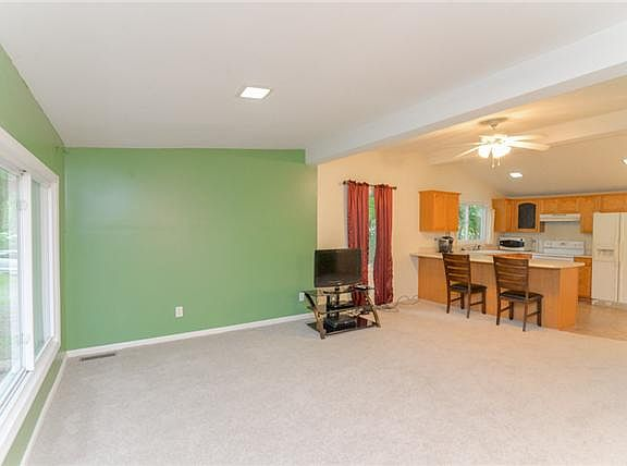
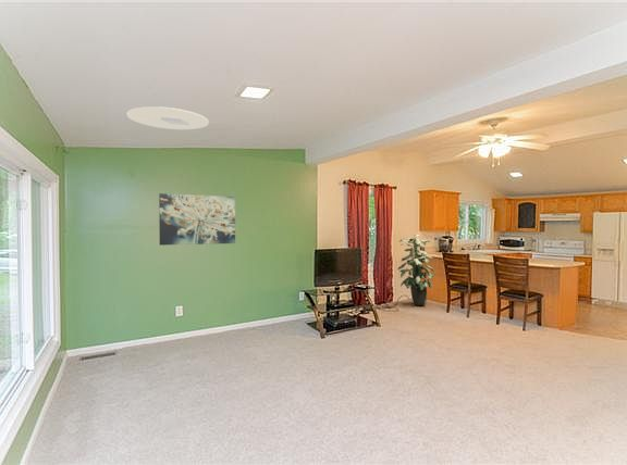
+ indoor plant (416, 269)
+ ceiling light (169, 115)
+ wall art (198, 219)
